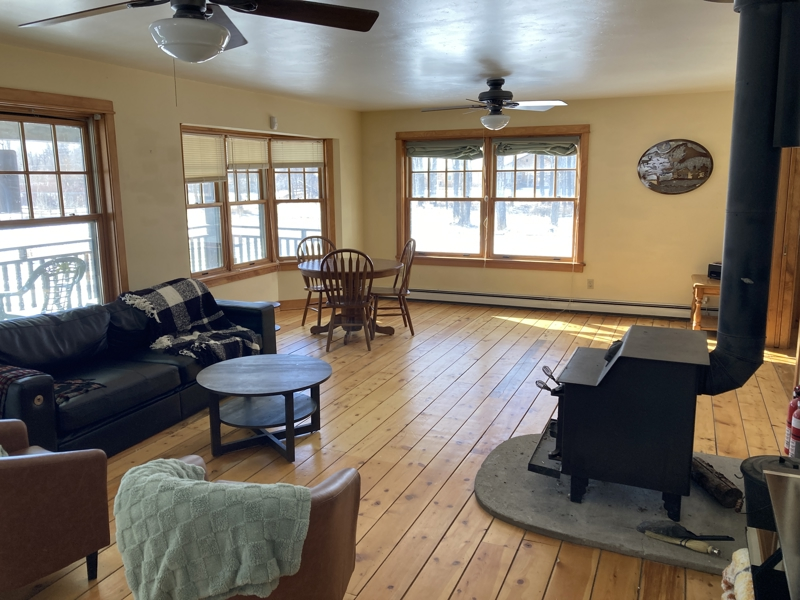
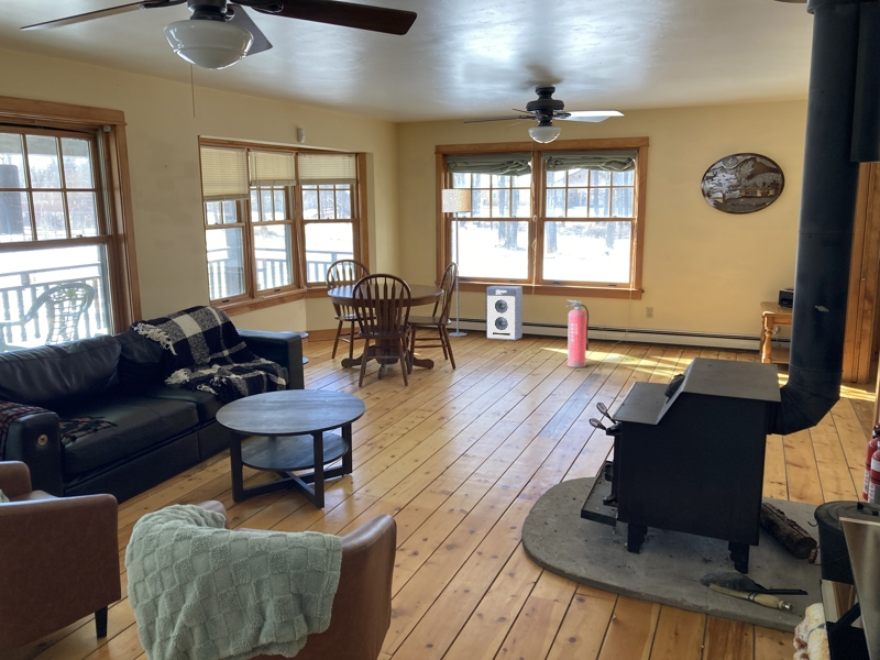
+ fire extinguisher (578, 332)
+ speaker (504, 312)
+ floor lamp (457, 263)
